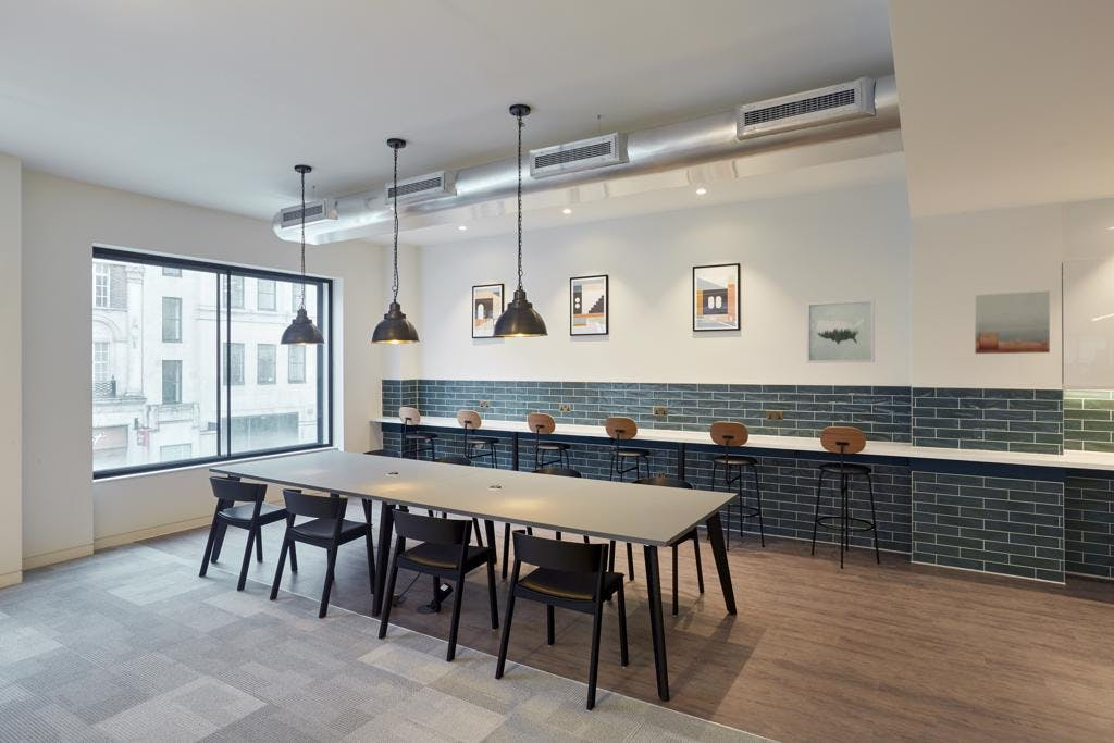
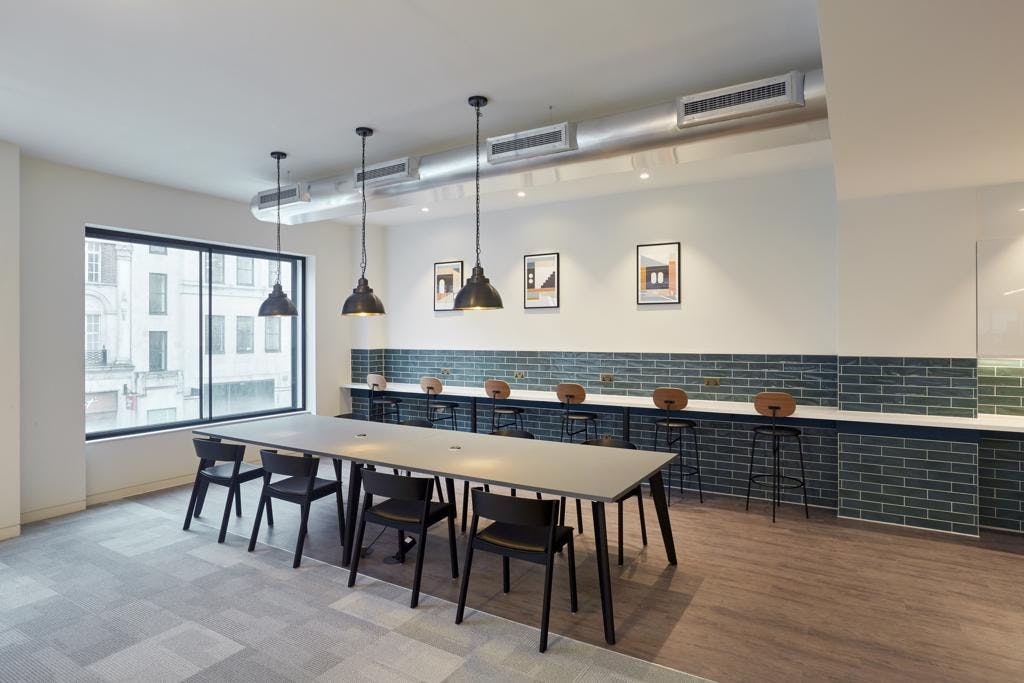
- wall art (1011, 323)
- wall art (840, 332)
